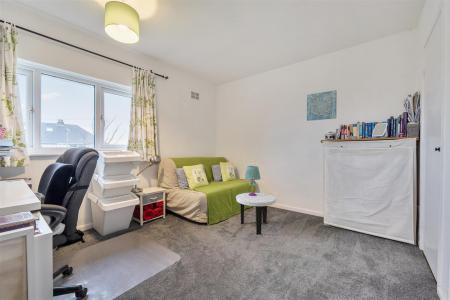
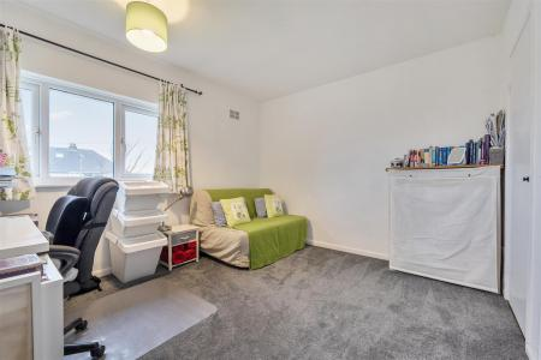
- wall art (321, 106)
- side table (256, 212)
- table lamp (252, 180)
